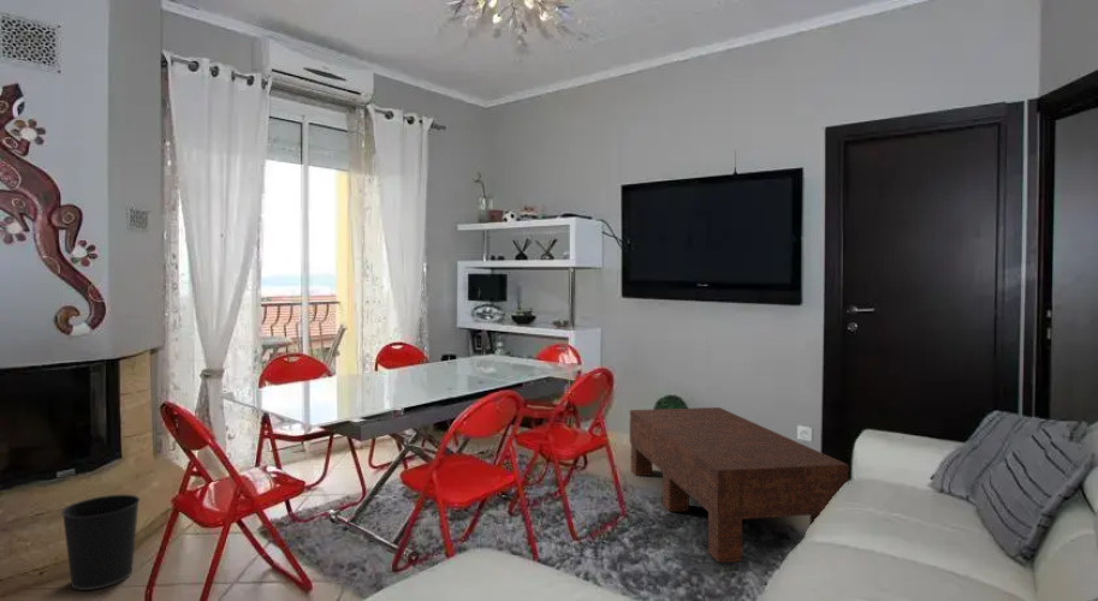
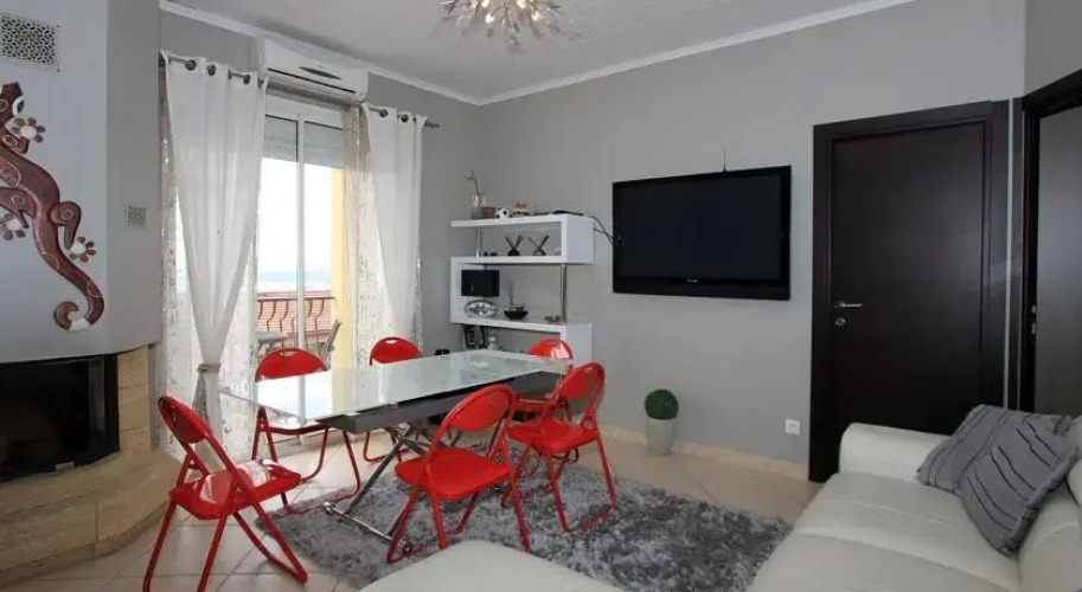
- coffee table (718, 469)
- wastebasket (102, 541)
